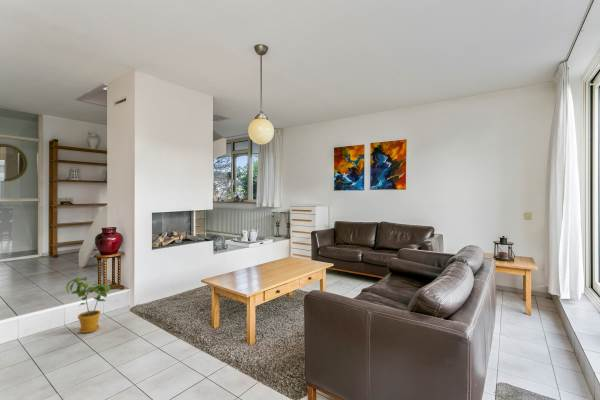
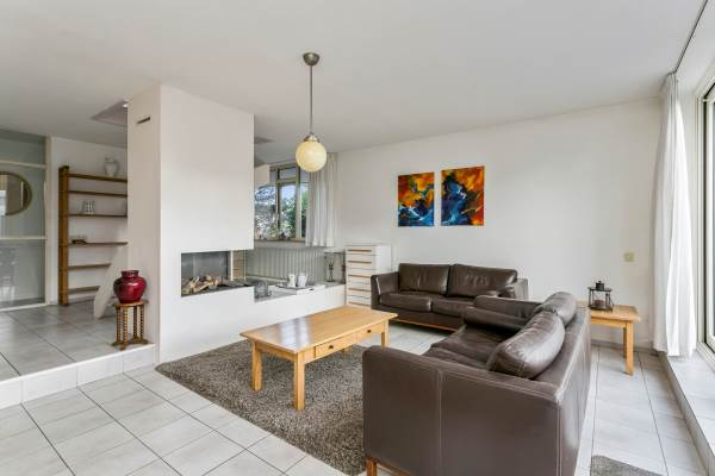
- house plant (86, 300)
